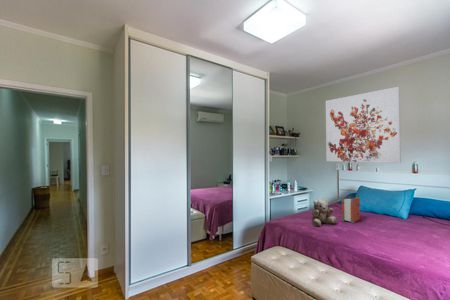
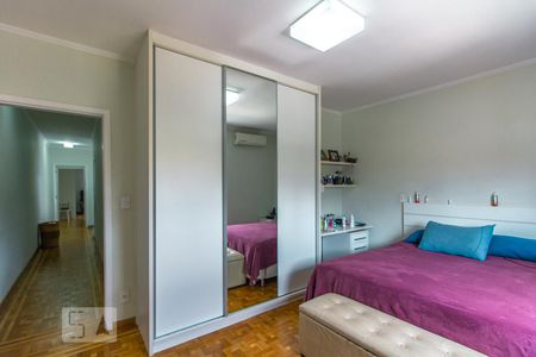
- book (351, 208)
- teddy bear (323, 212)
- wall art (359, 128)
